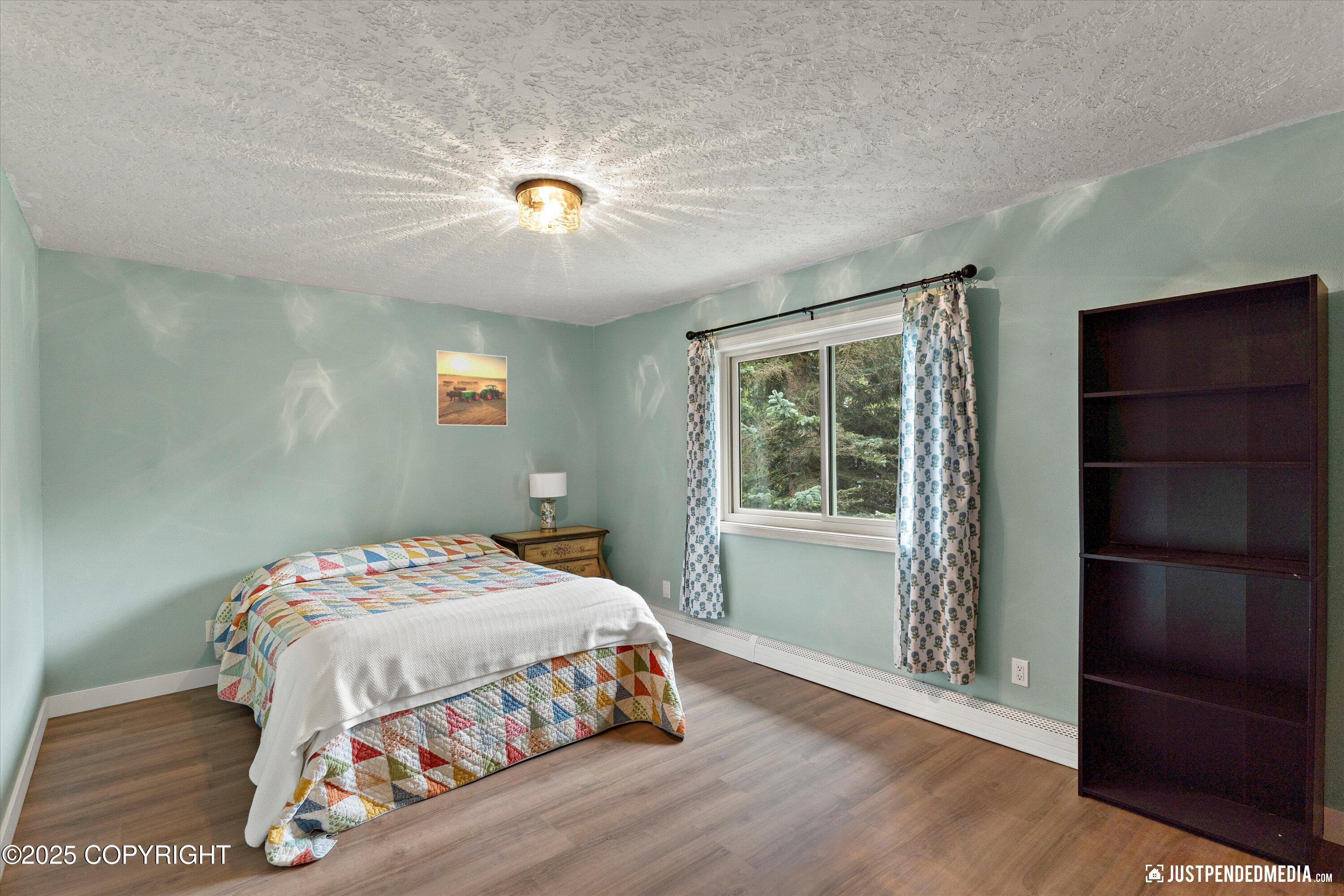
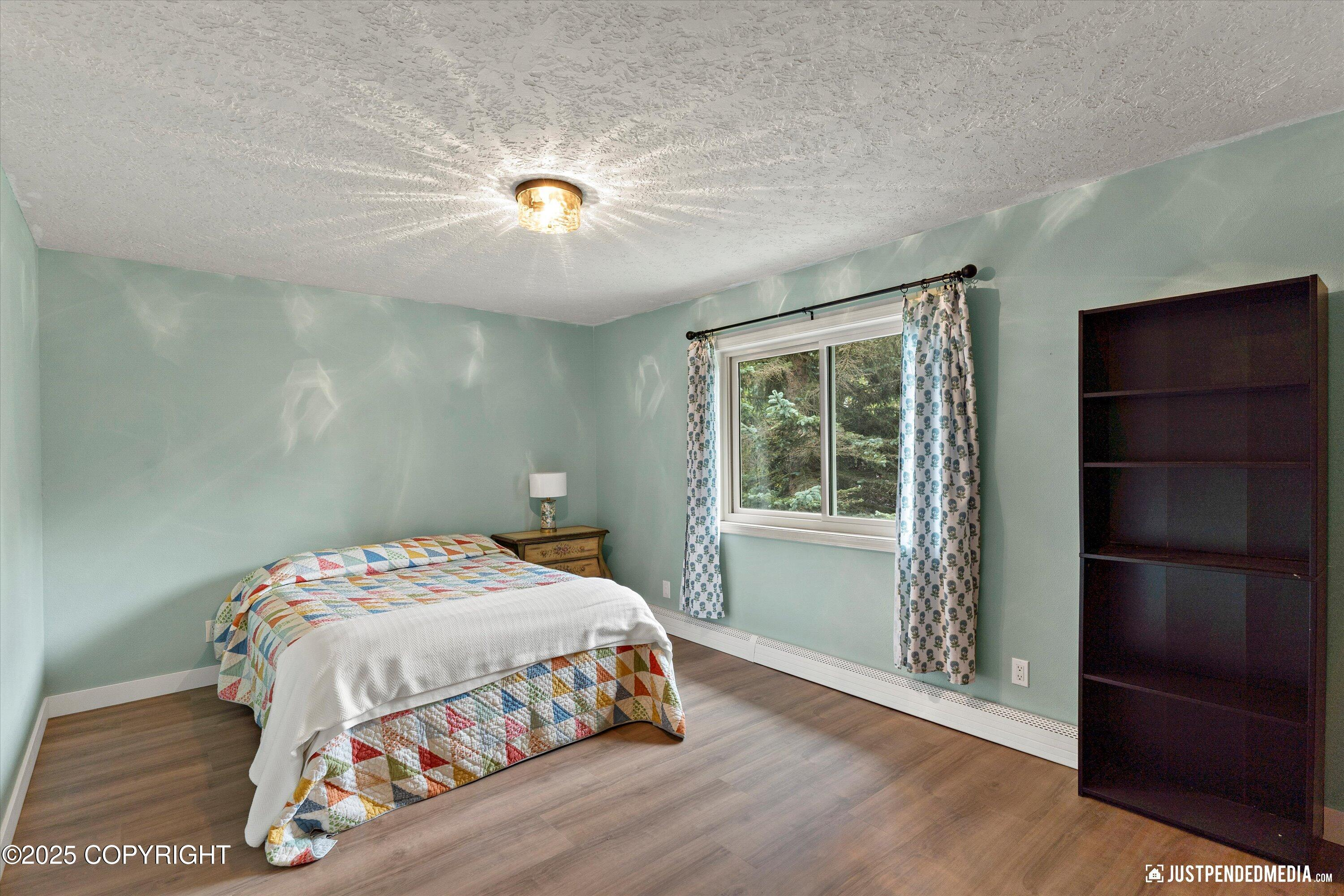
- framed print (472, 389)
